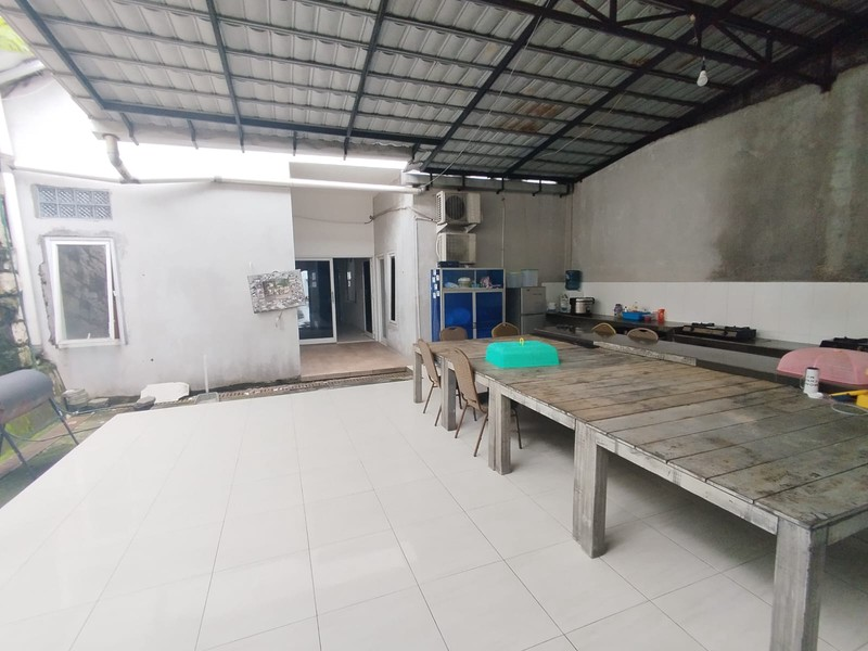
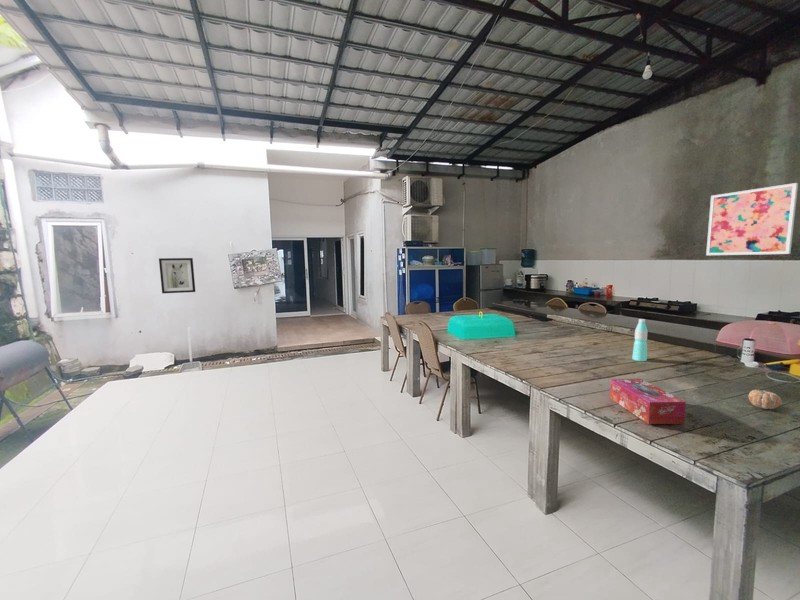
+ water bottle (640, 339)
+ wall art (747, 222)
+ tissue box (644, 399)
+ fruit (764, 399)
+ wall art (177, 275)
